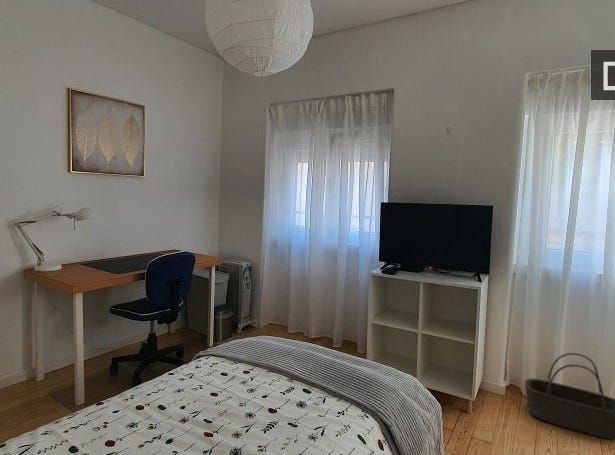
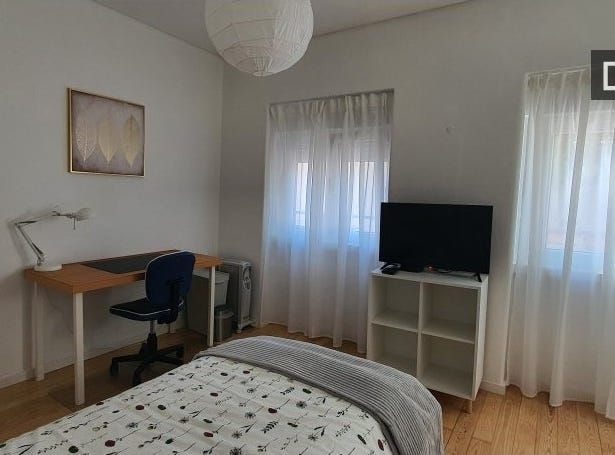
- basket (573, 390)
